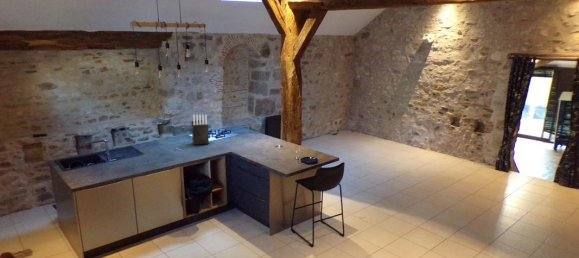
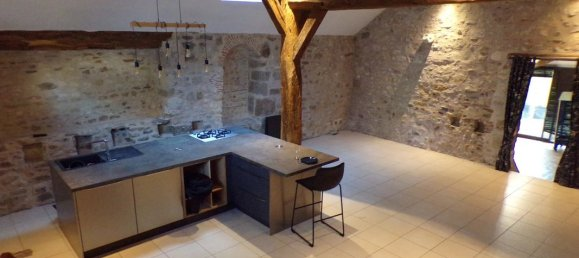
- knife block (200, 128)
